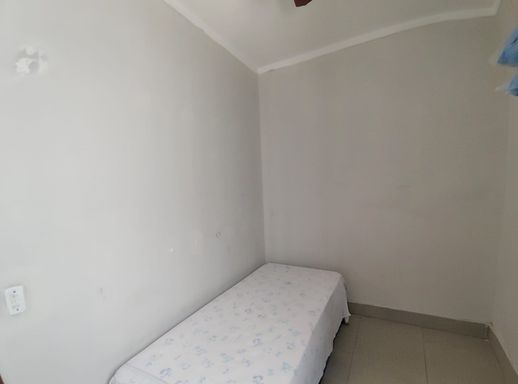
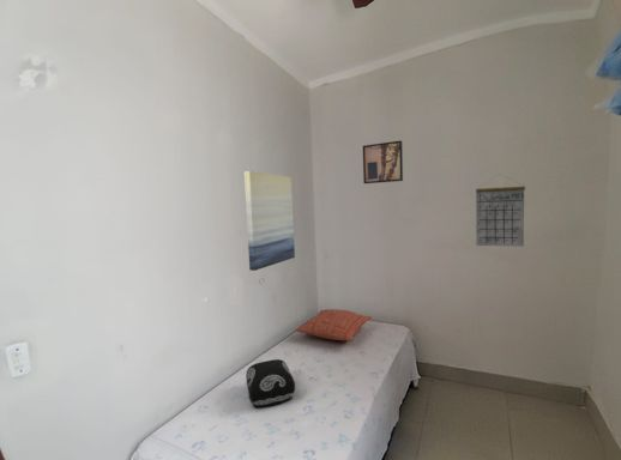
+ wall art (382, 163)
+ cushion (269, 377)
+ calendar (499, 210)
+ pillow (334, 323)
+ wall art (272, 219)
